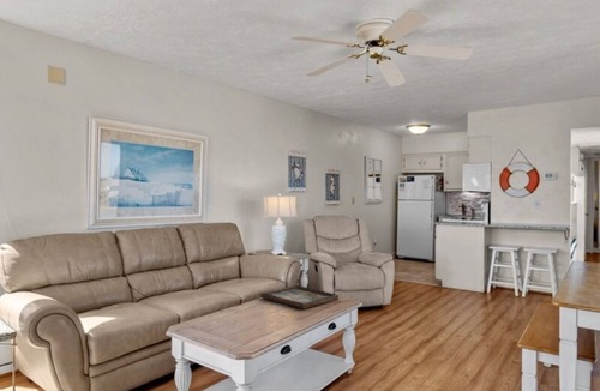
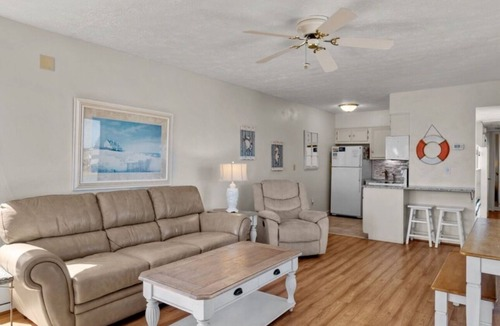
- decorative tray (299, 295)
